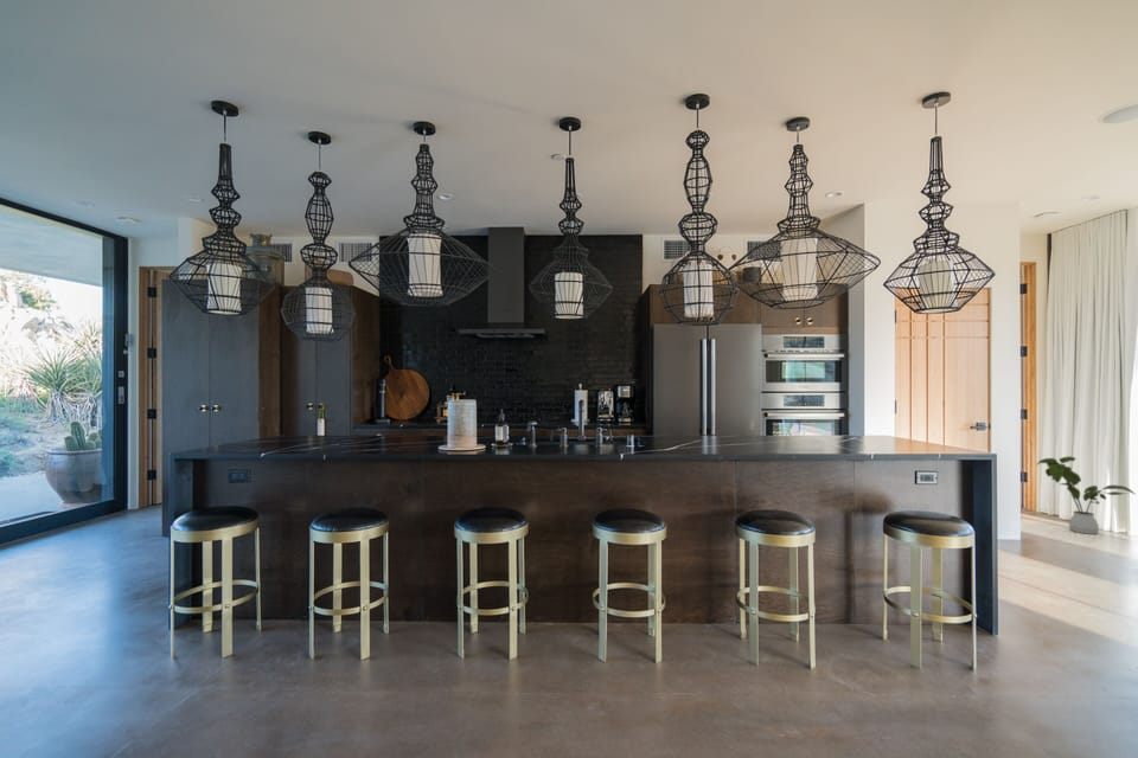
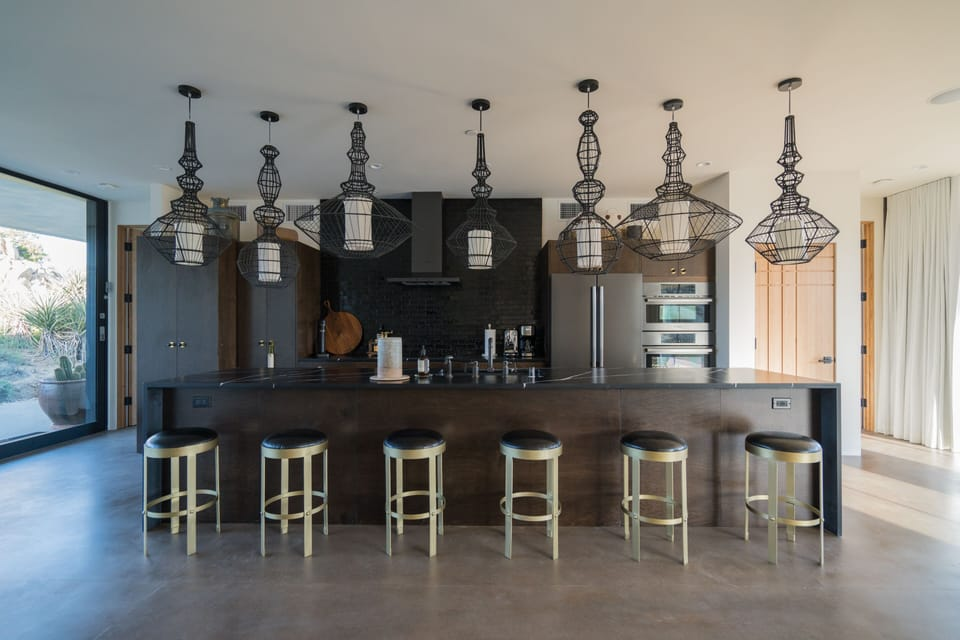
- house plant (1075, 494)
